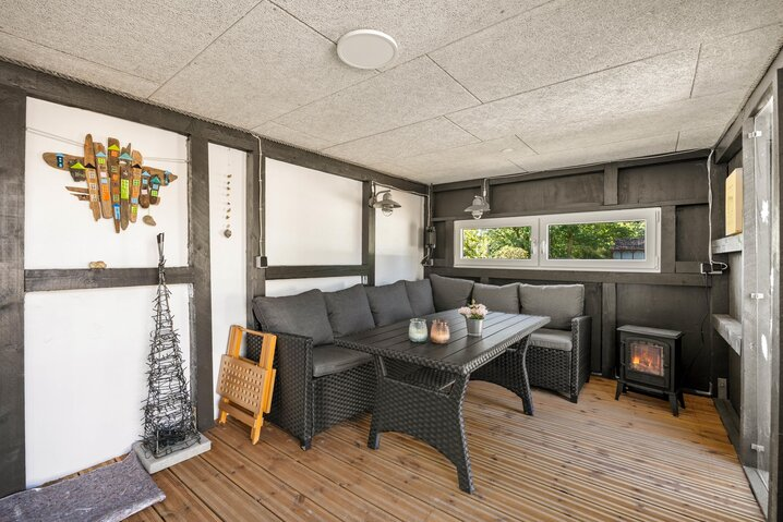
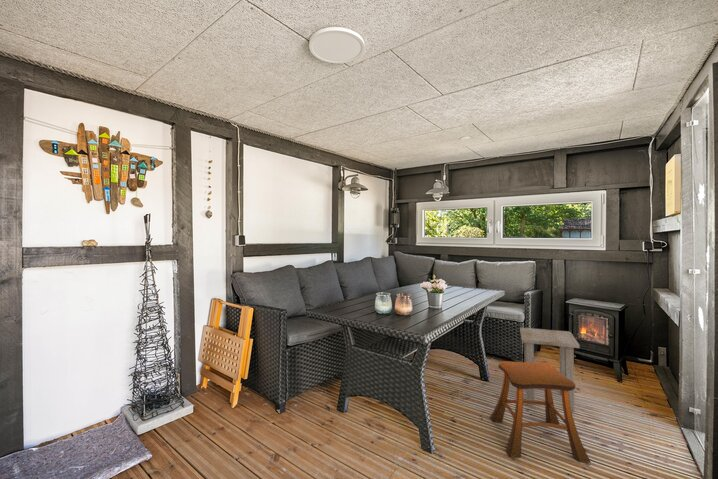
+ stool (534, 403)
+ side table (560, 366)
